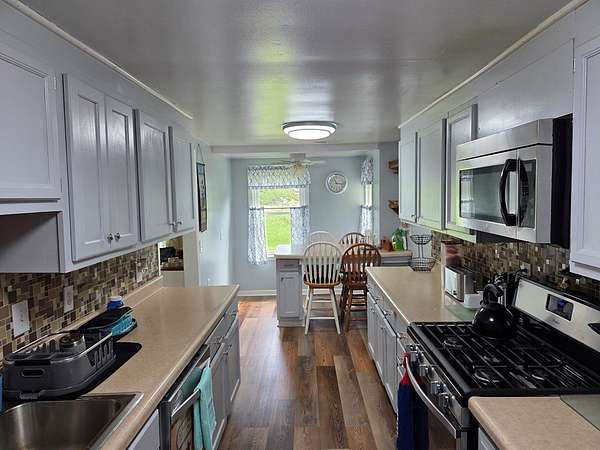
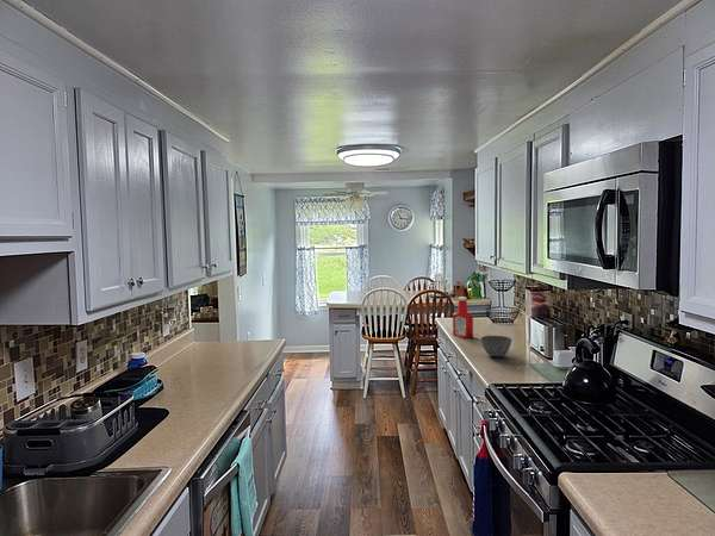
+ soap bottle (462, 316)
+ bowl (496, 347)
